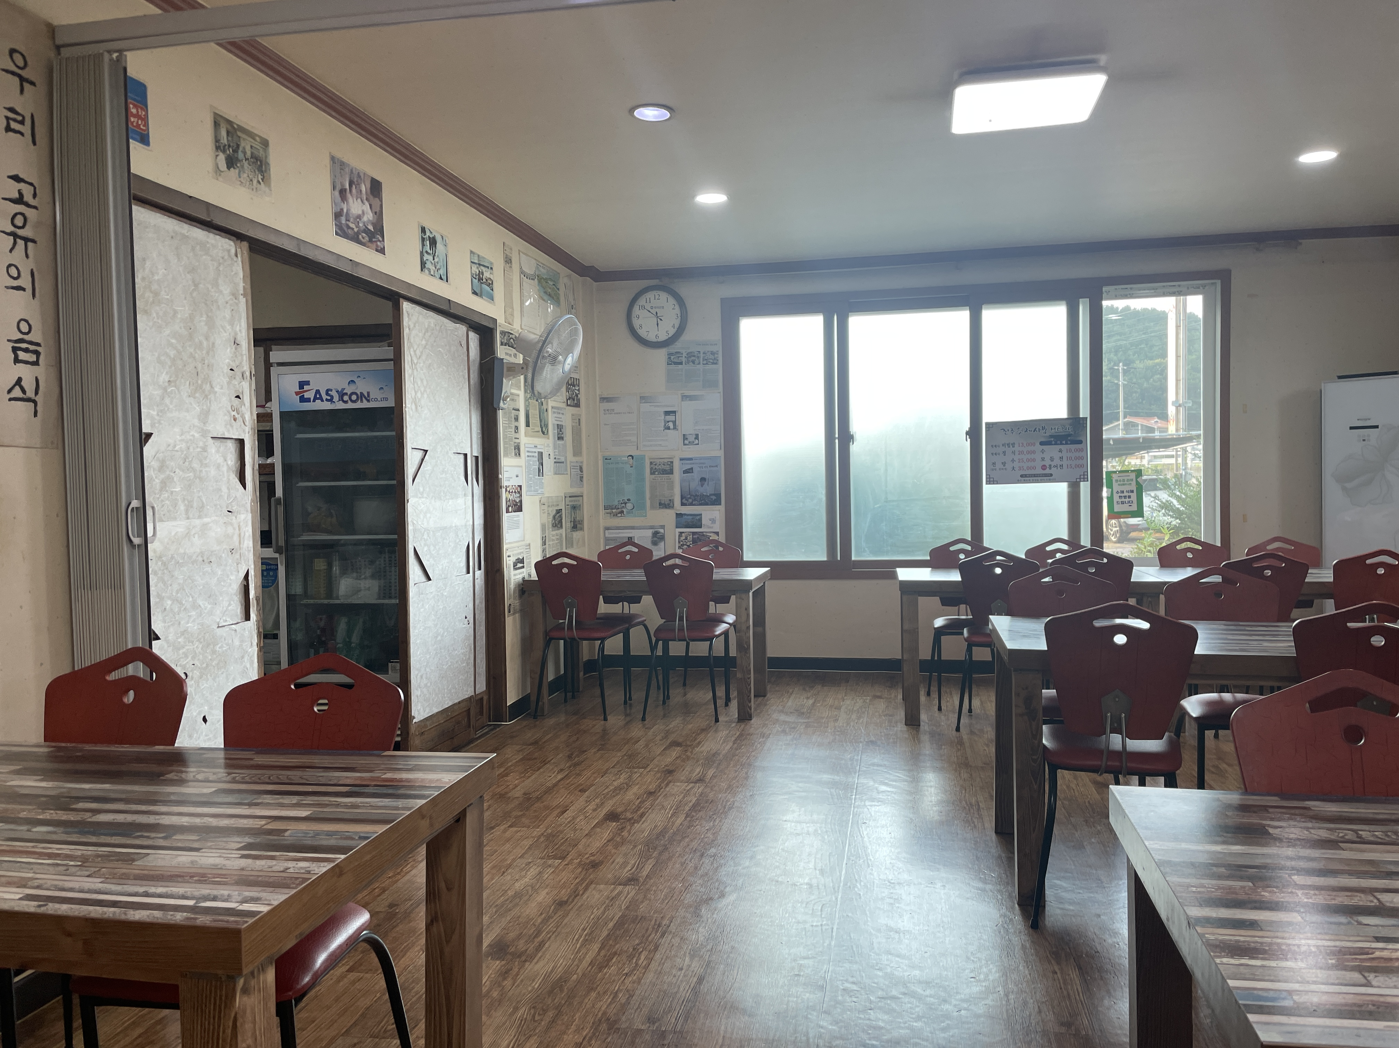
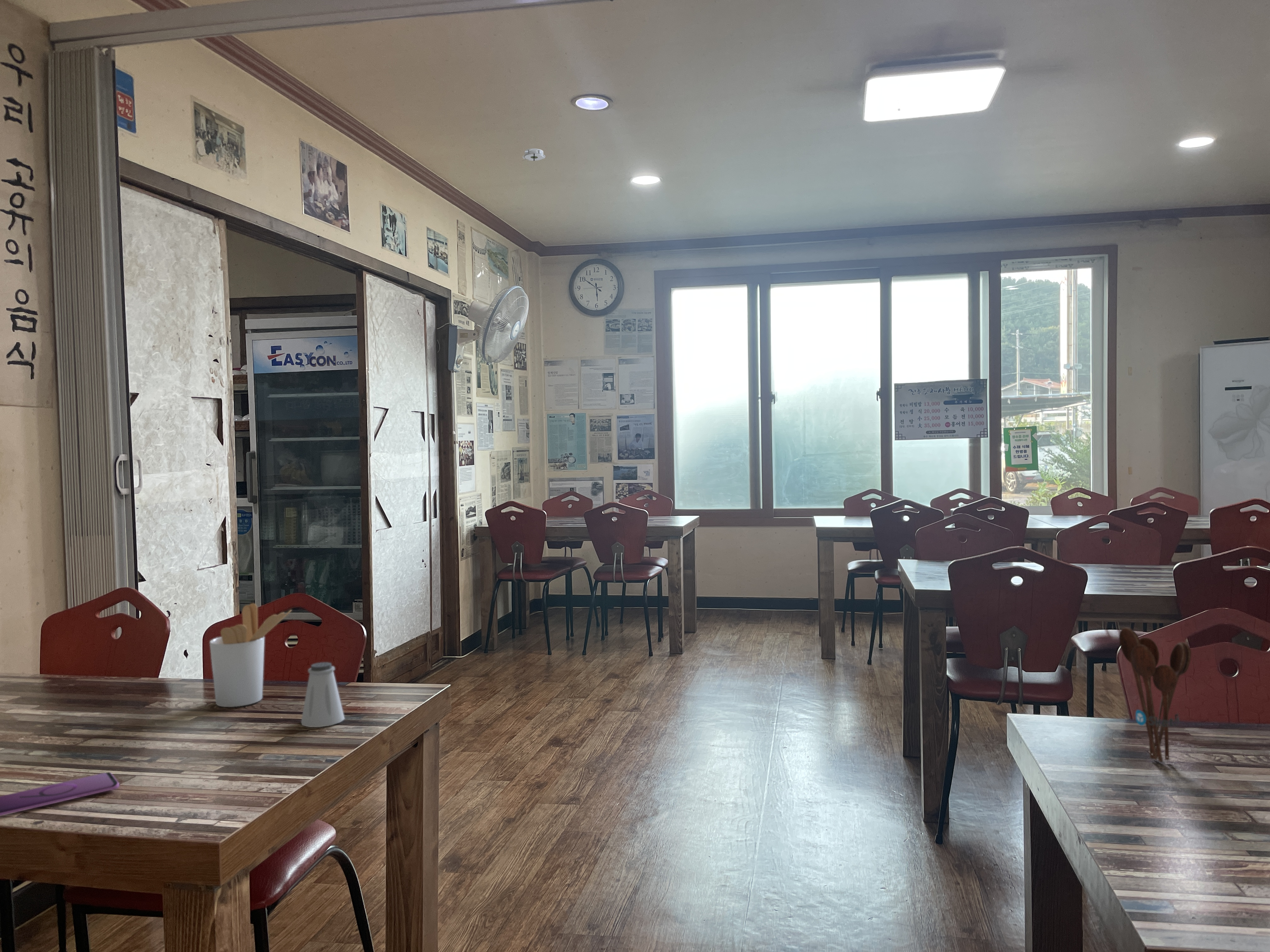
+ utensil holder (1152, 694)
+ smoke detector (533, 155)
+ utensil holder (251, 654)
+ smartphone (53, 794)
+ saltshaker (322, 693)
